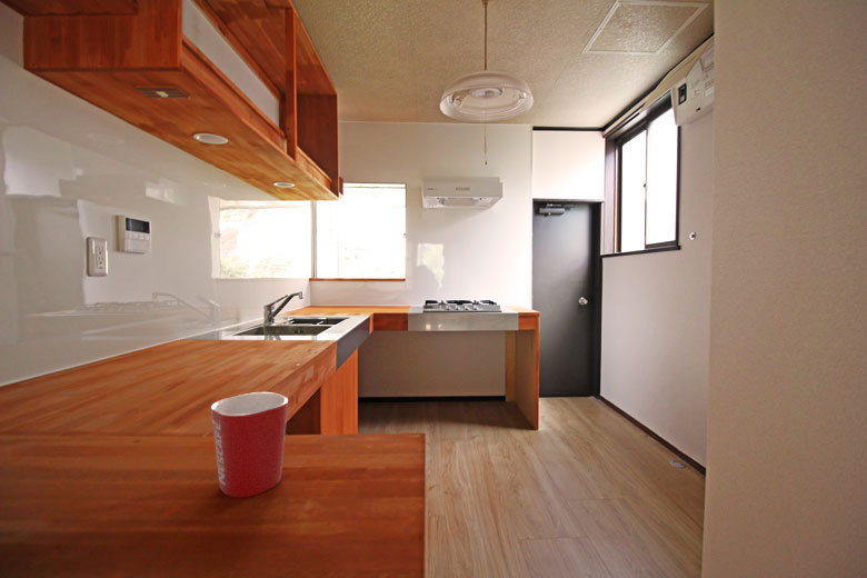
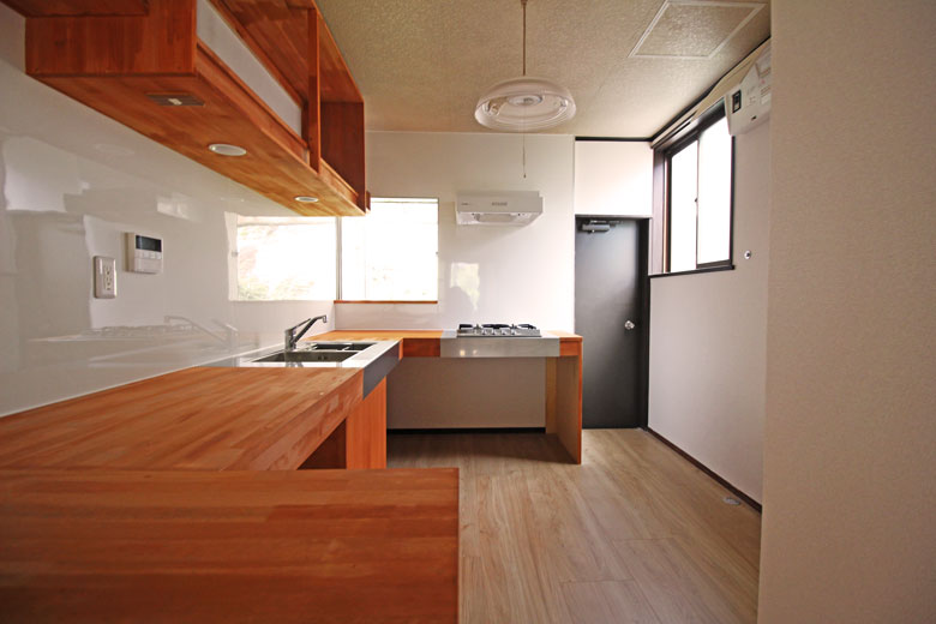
- mug (243, 438)
